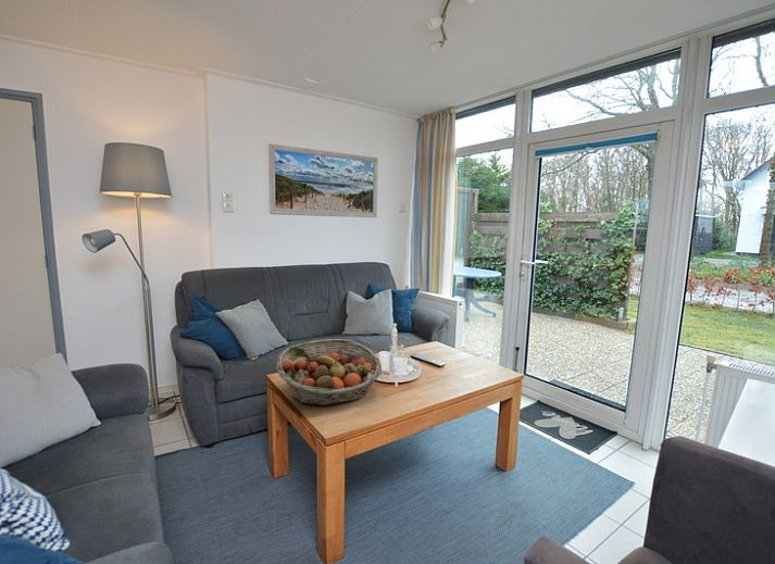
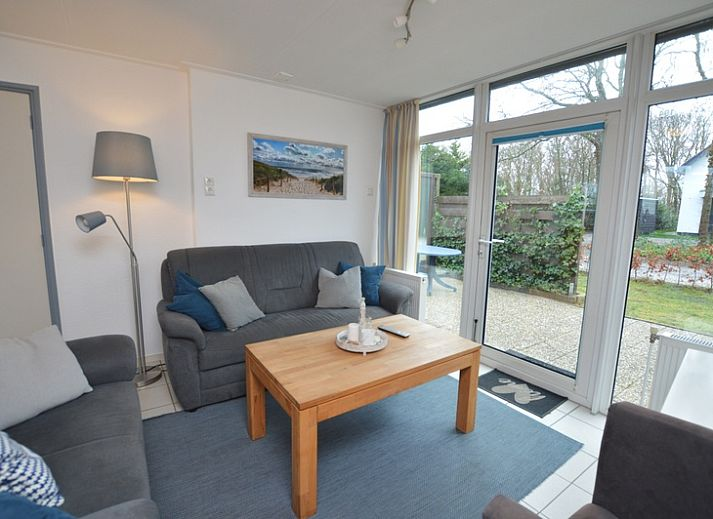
- fruit basket (329, 371)
